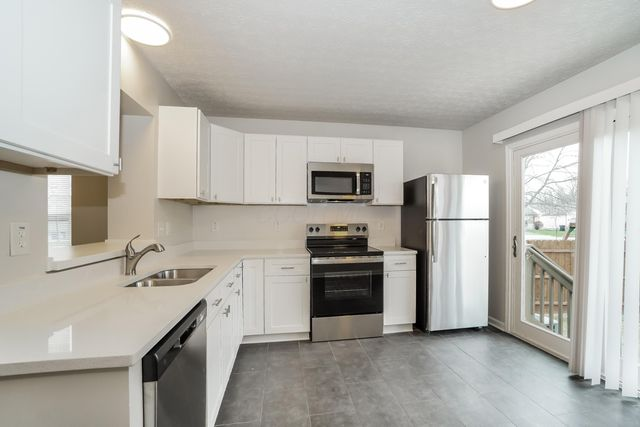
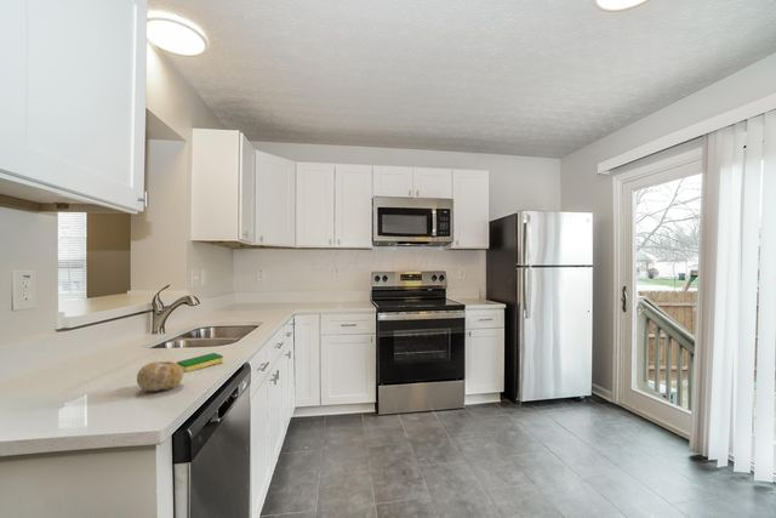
+ dish sponge (200, 362)
+ fruit (160, 375)
